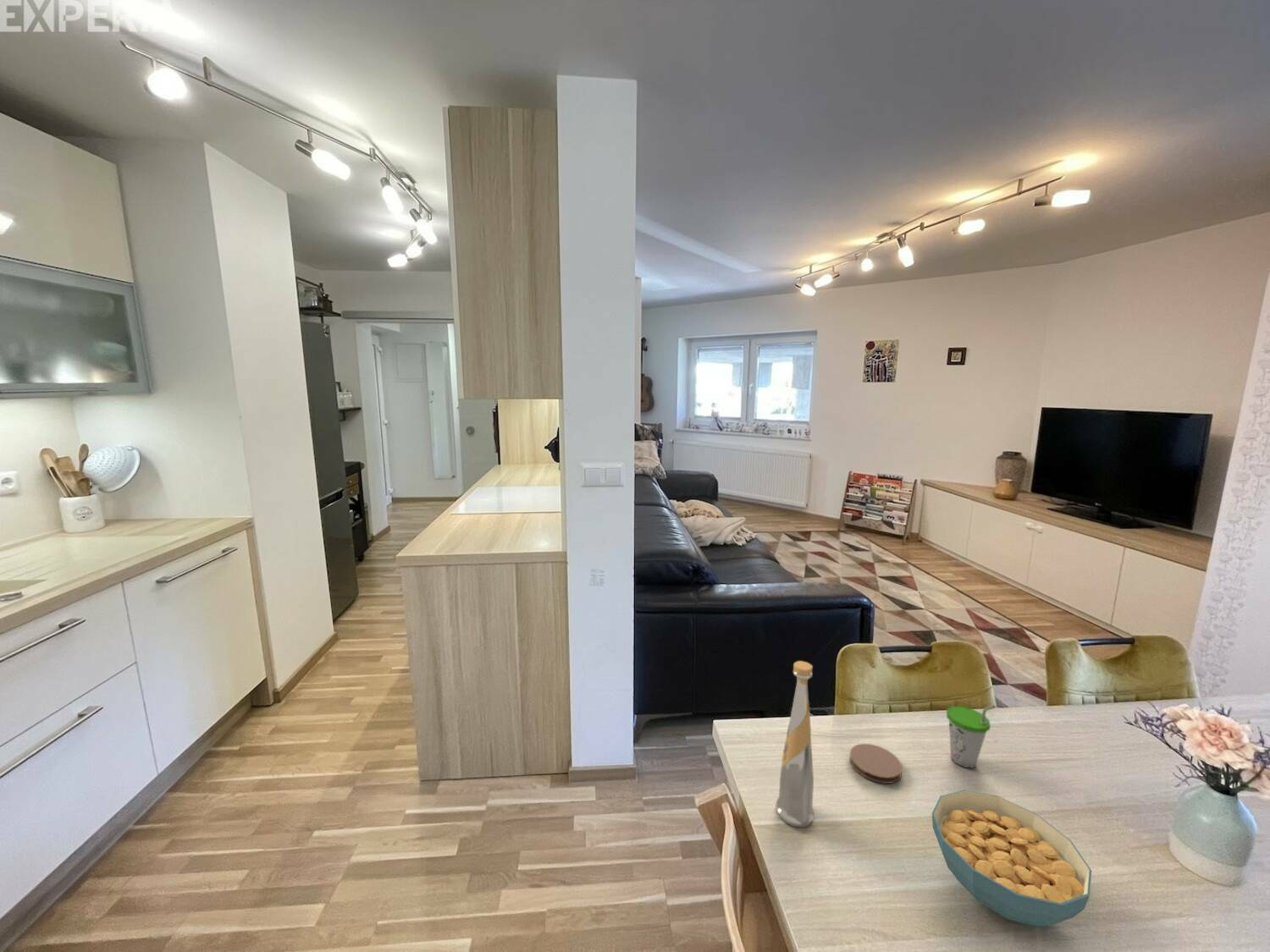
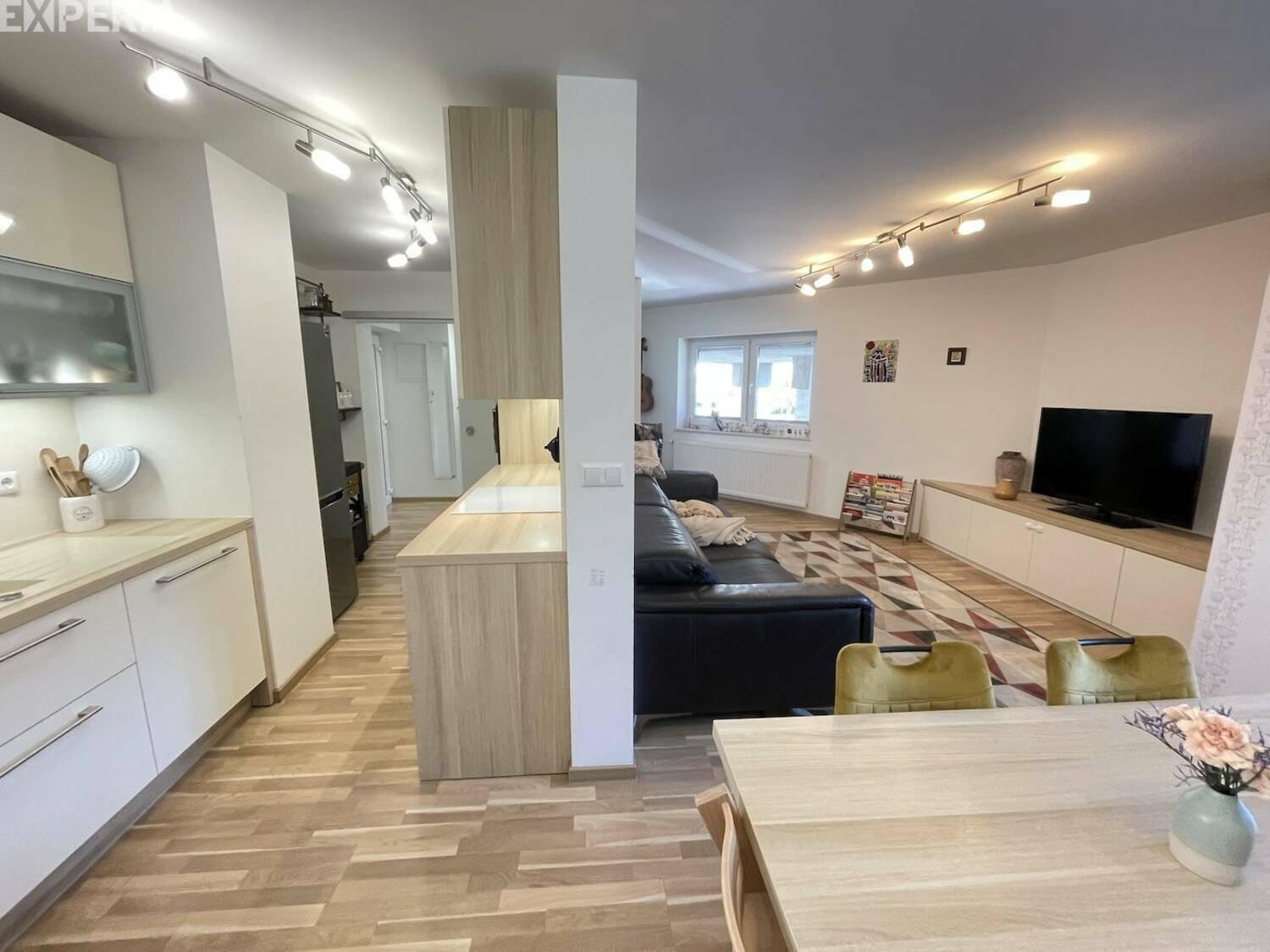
- cup (966, 729)
- bottle (798, 740)
- cereal bowl (1002, 867)
- coaster (875, 762)
